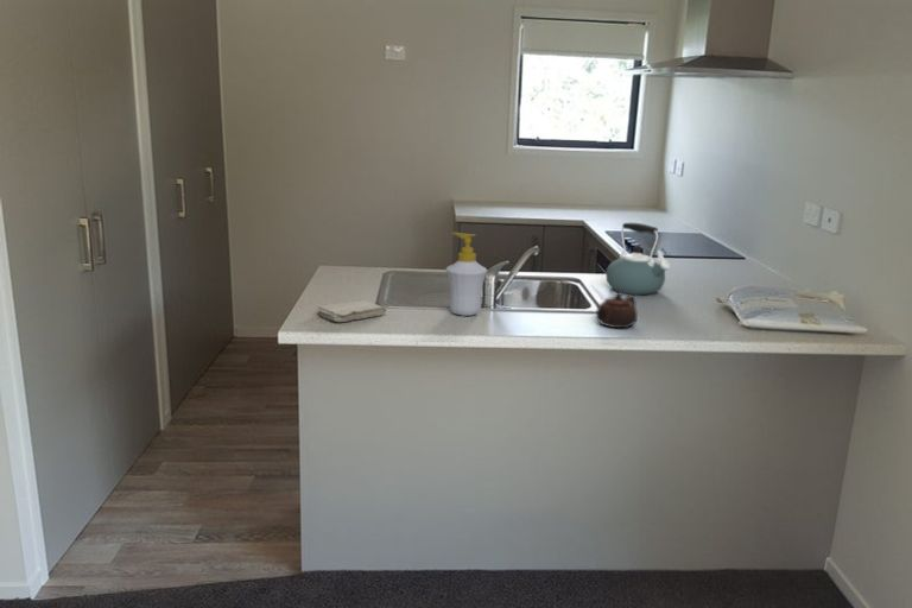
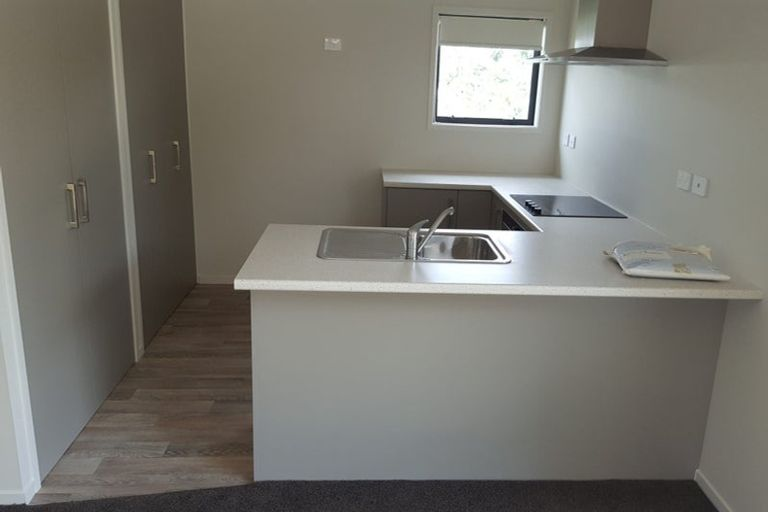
- soap bottle (466, 273)
- teapot (618, 308)
- washcloth (350, 310)
- kettle (641, 258)
